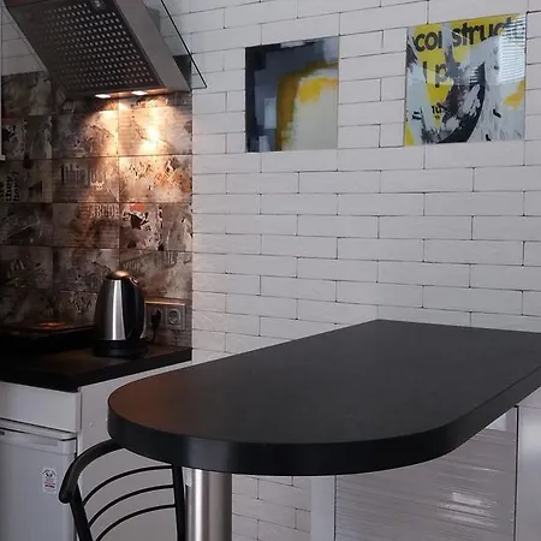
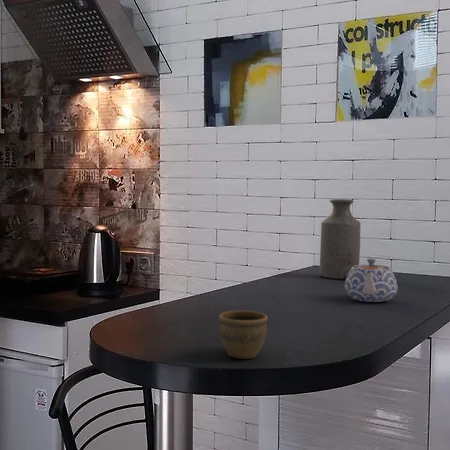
+ cup (246, 333)
+ teapot (370, 279)
+ bottle (340, 238)
